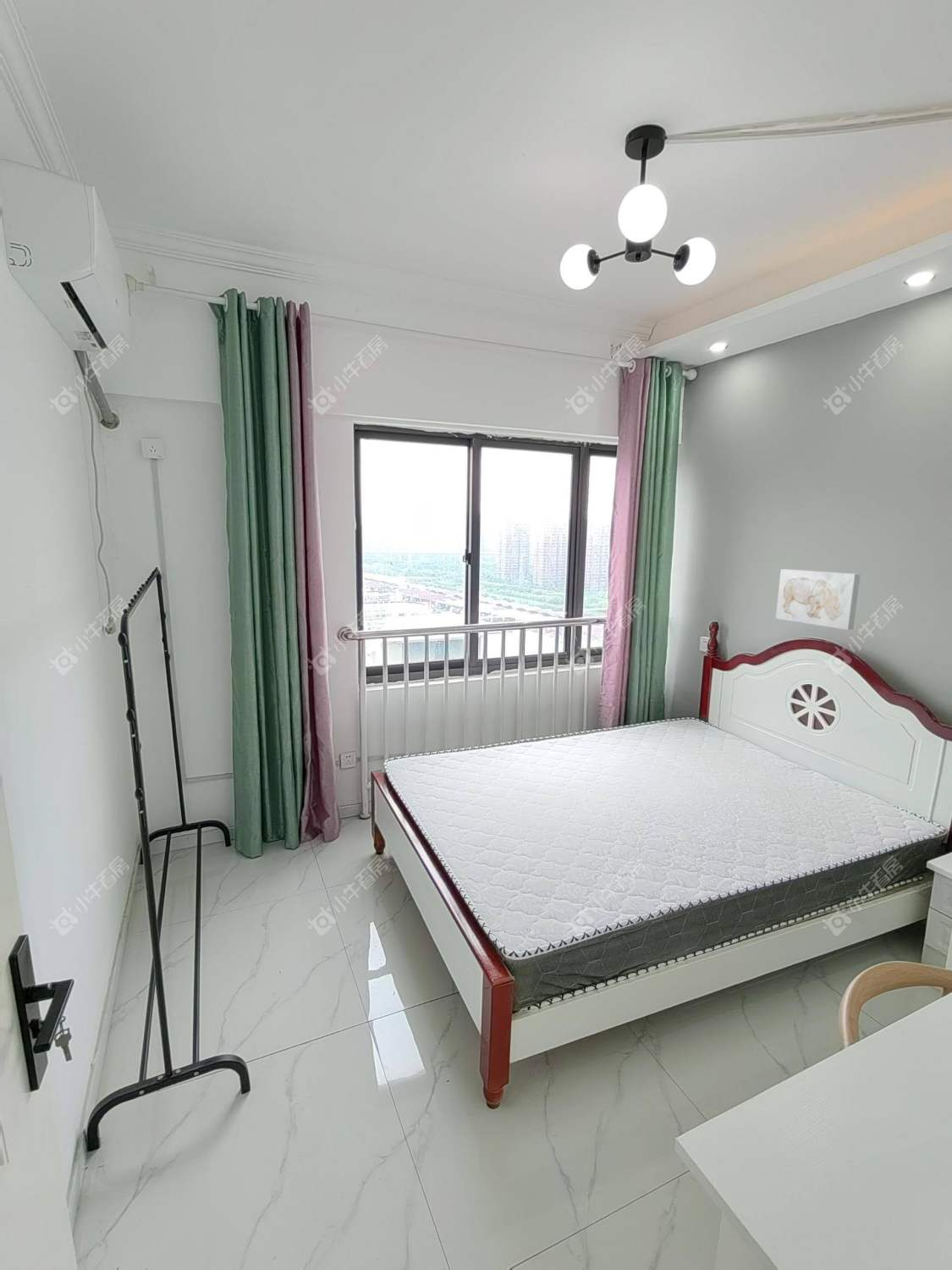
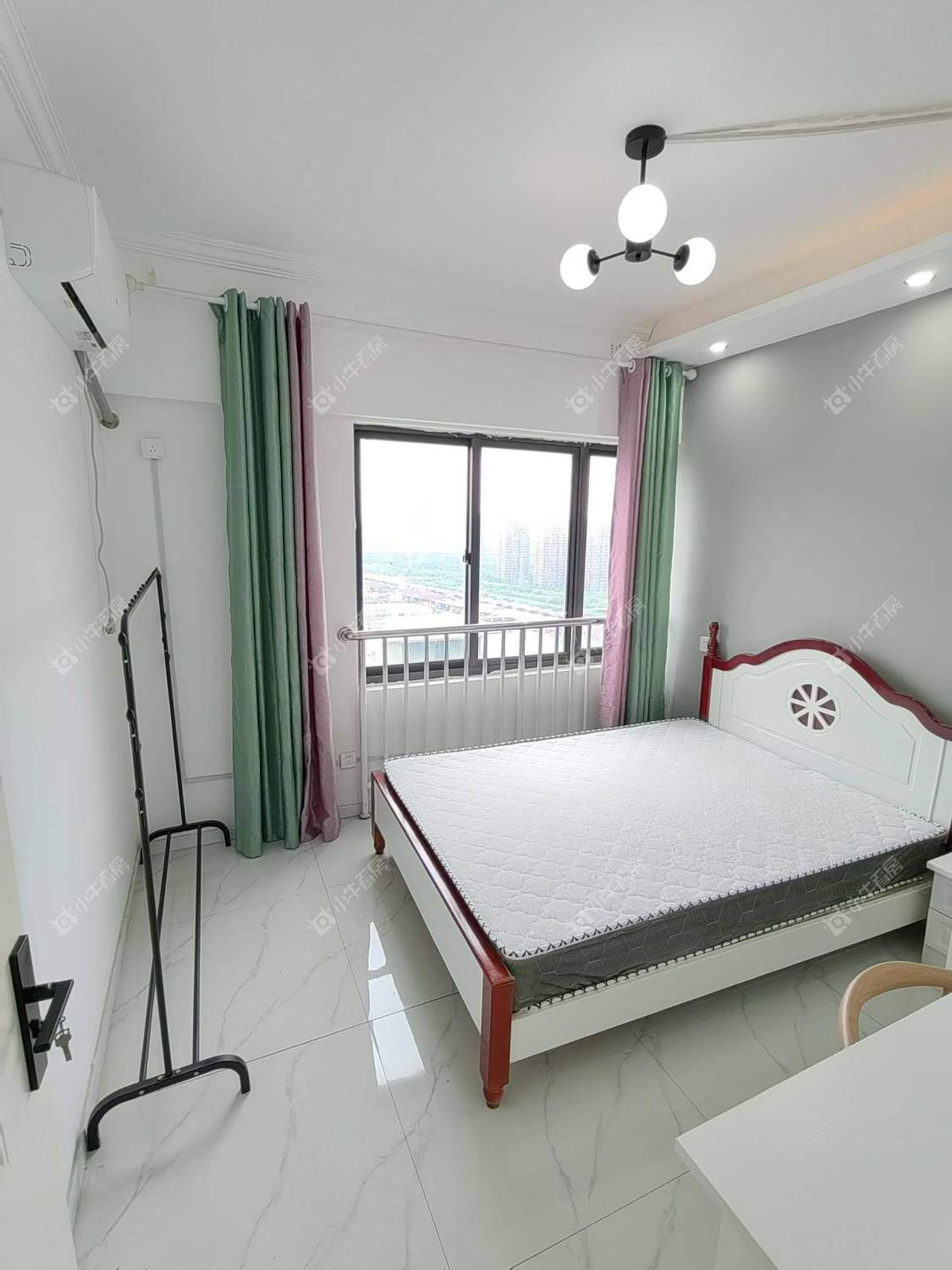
- wall art (815, 598)
